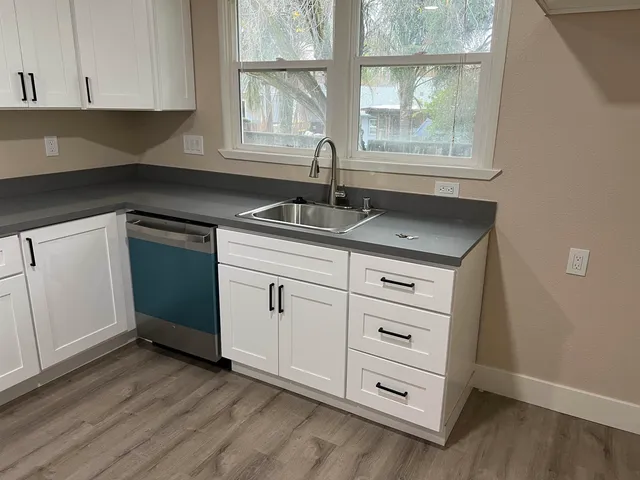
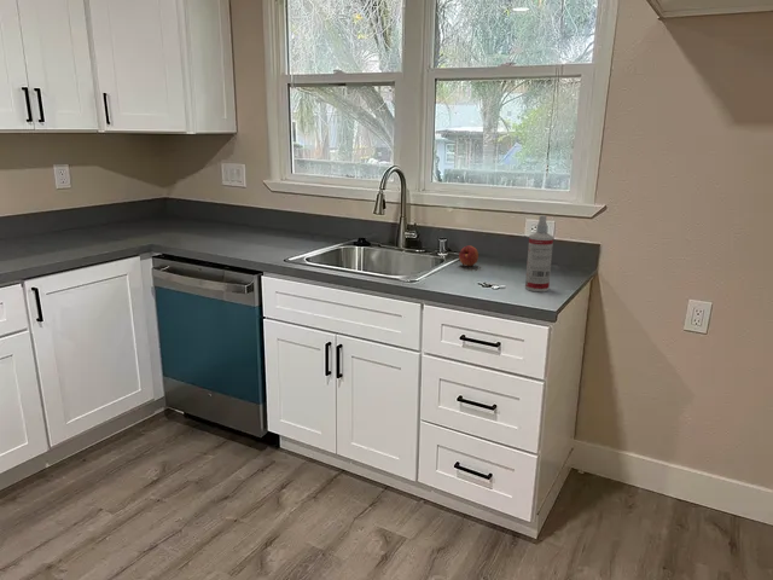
+ spray bottle (540, 253)
+ fruit (467, 255)
